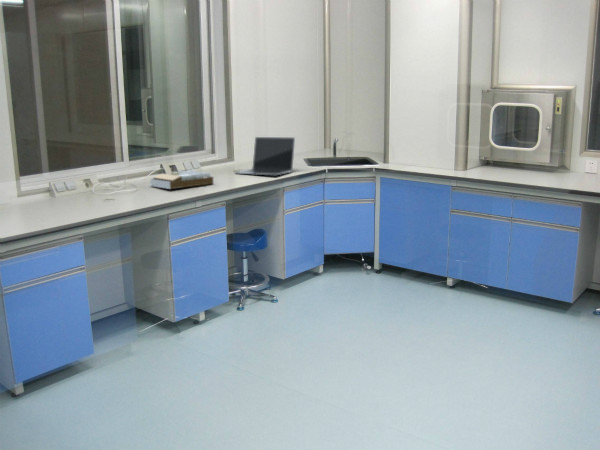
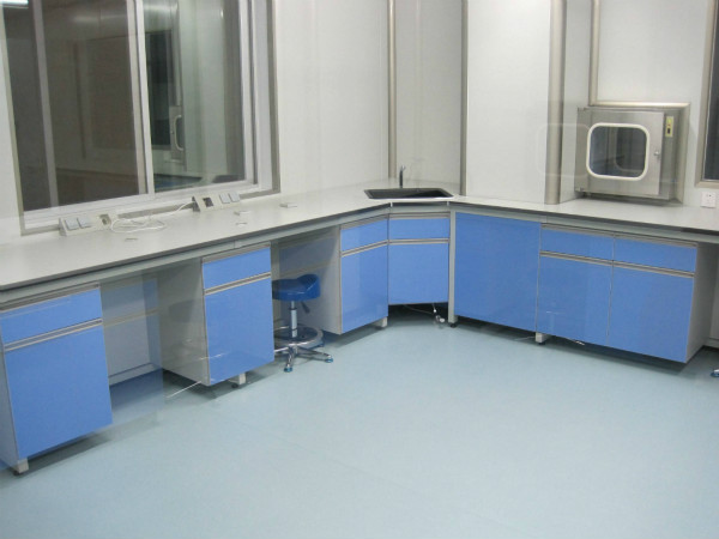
- paper tray (182, 178)
- laptop (265, 155)
